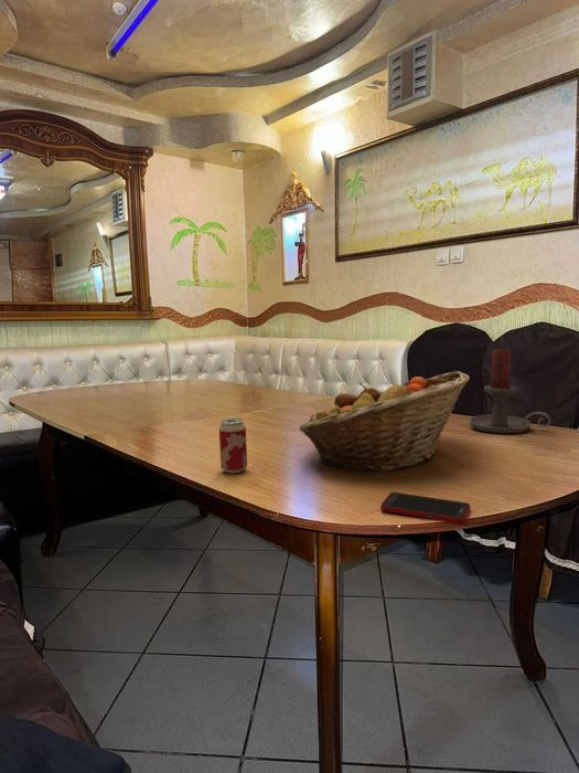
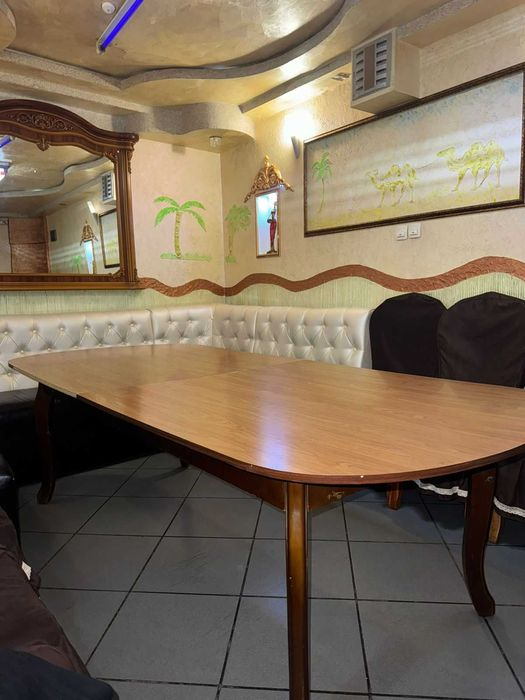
- candle holder (510, 389)
- cell phone (425, 507)
- fruit basket (385, 414)
- beverage can (233, 445)
